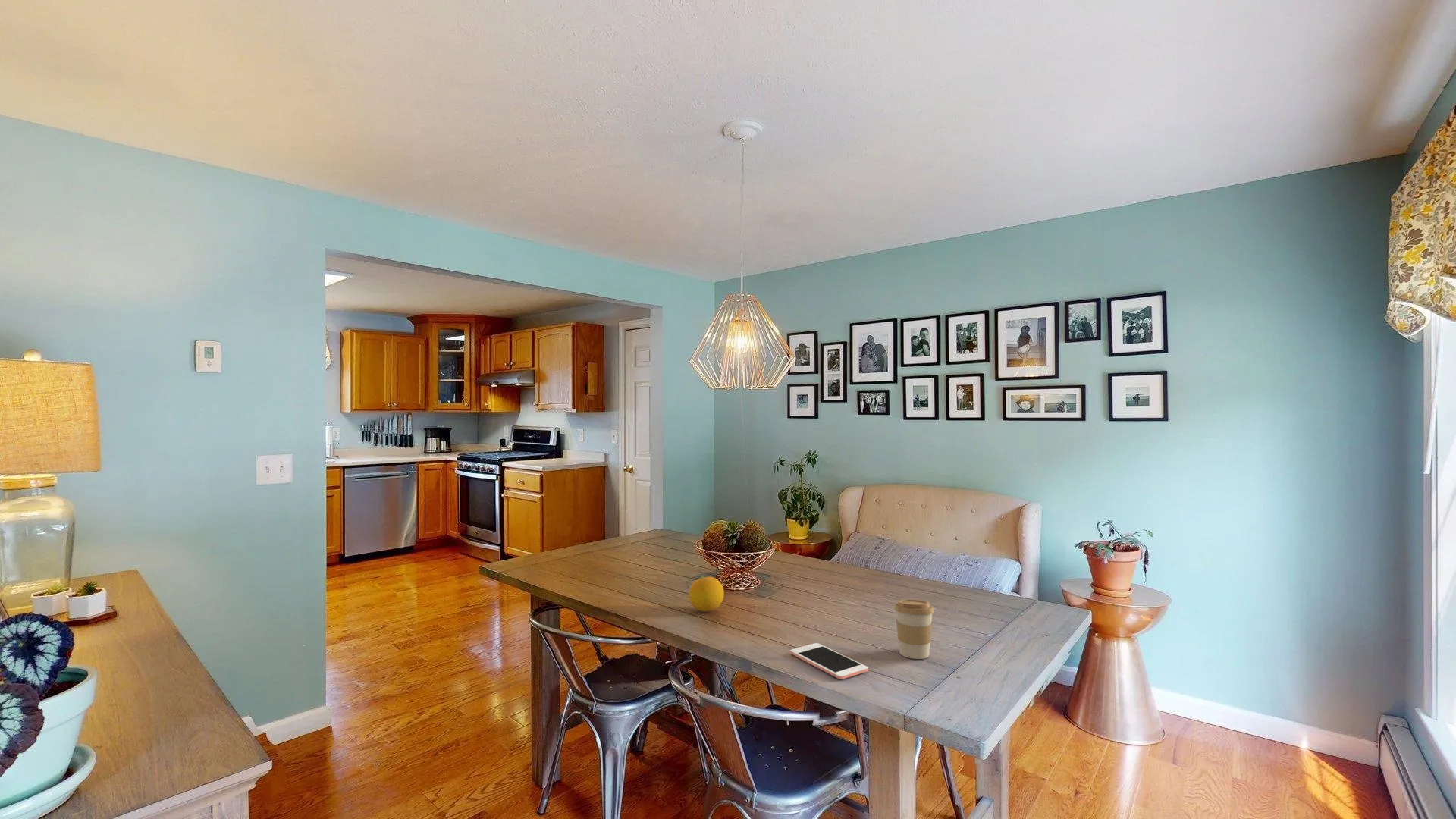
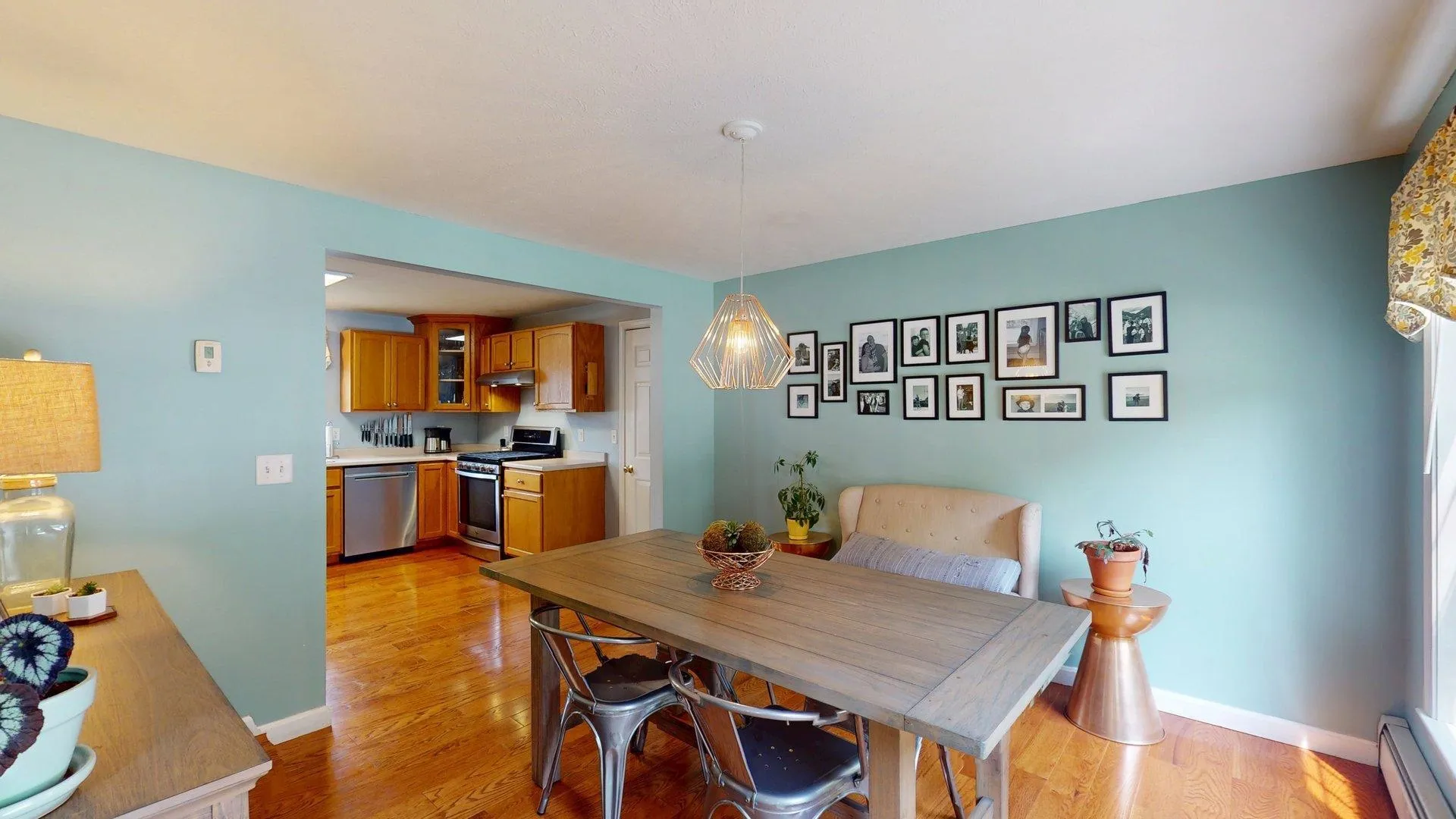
- cell phone (827, 660)
- coffee cup (914, 626)
- fruit (706, 594)
